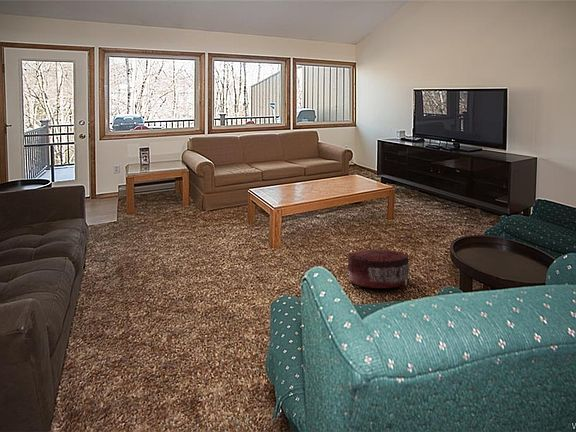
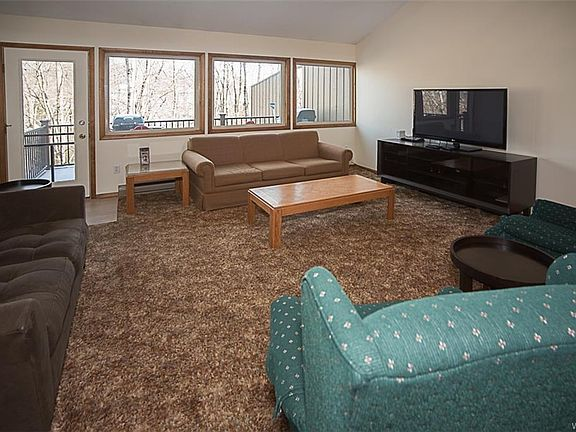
- pouf (378, 266)
